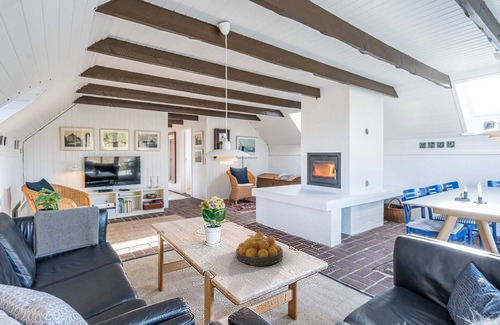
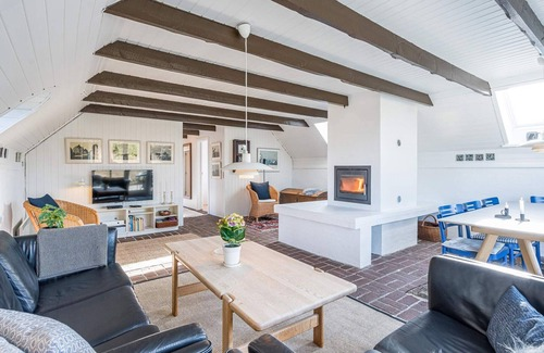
- fruit bowl (259, 245)
